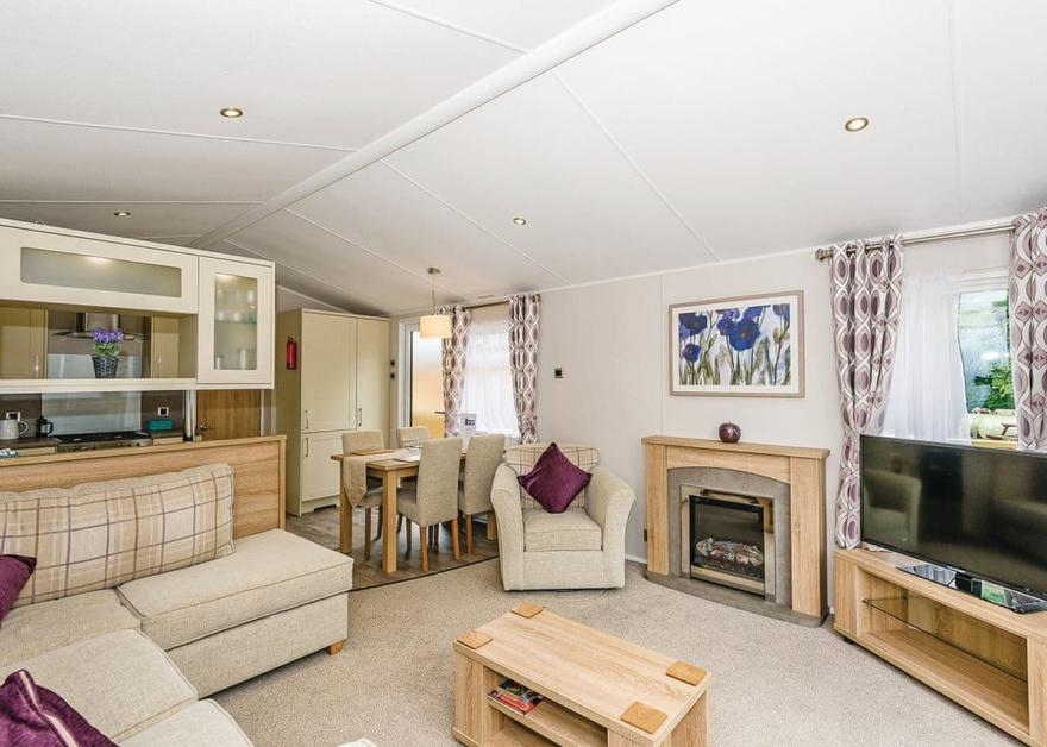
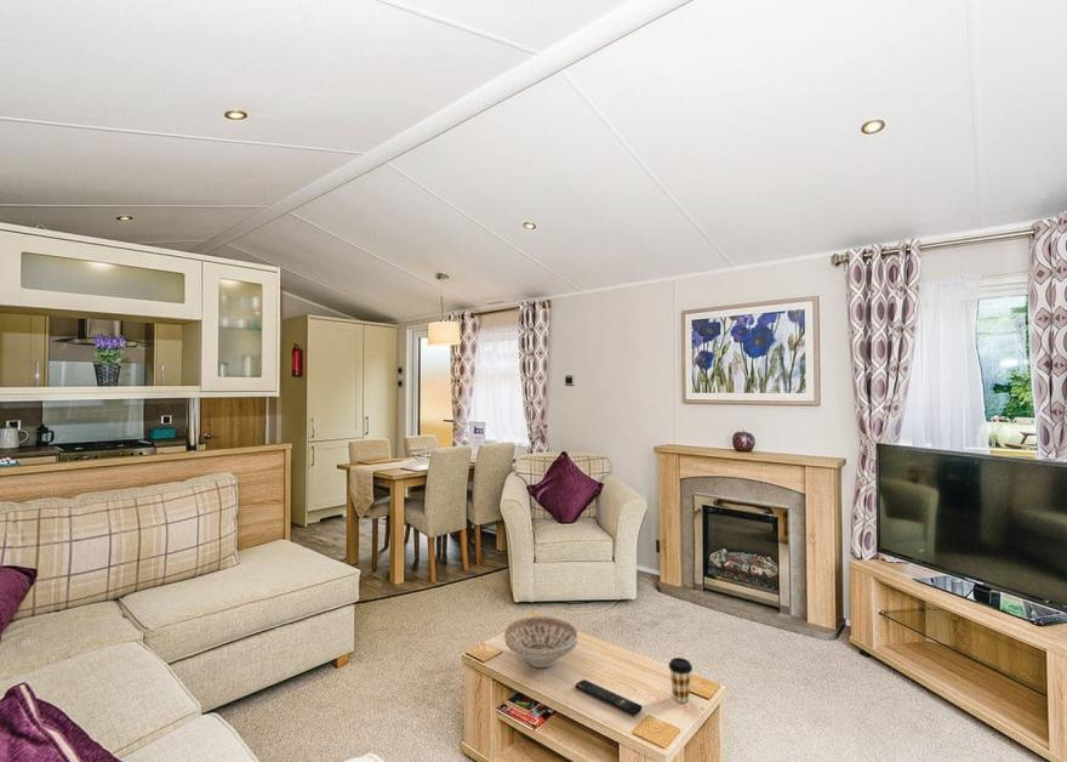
+ coffee cup (680, 679)
+ decorative bowl (541, 646)
+ remote control (606, 696)
